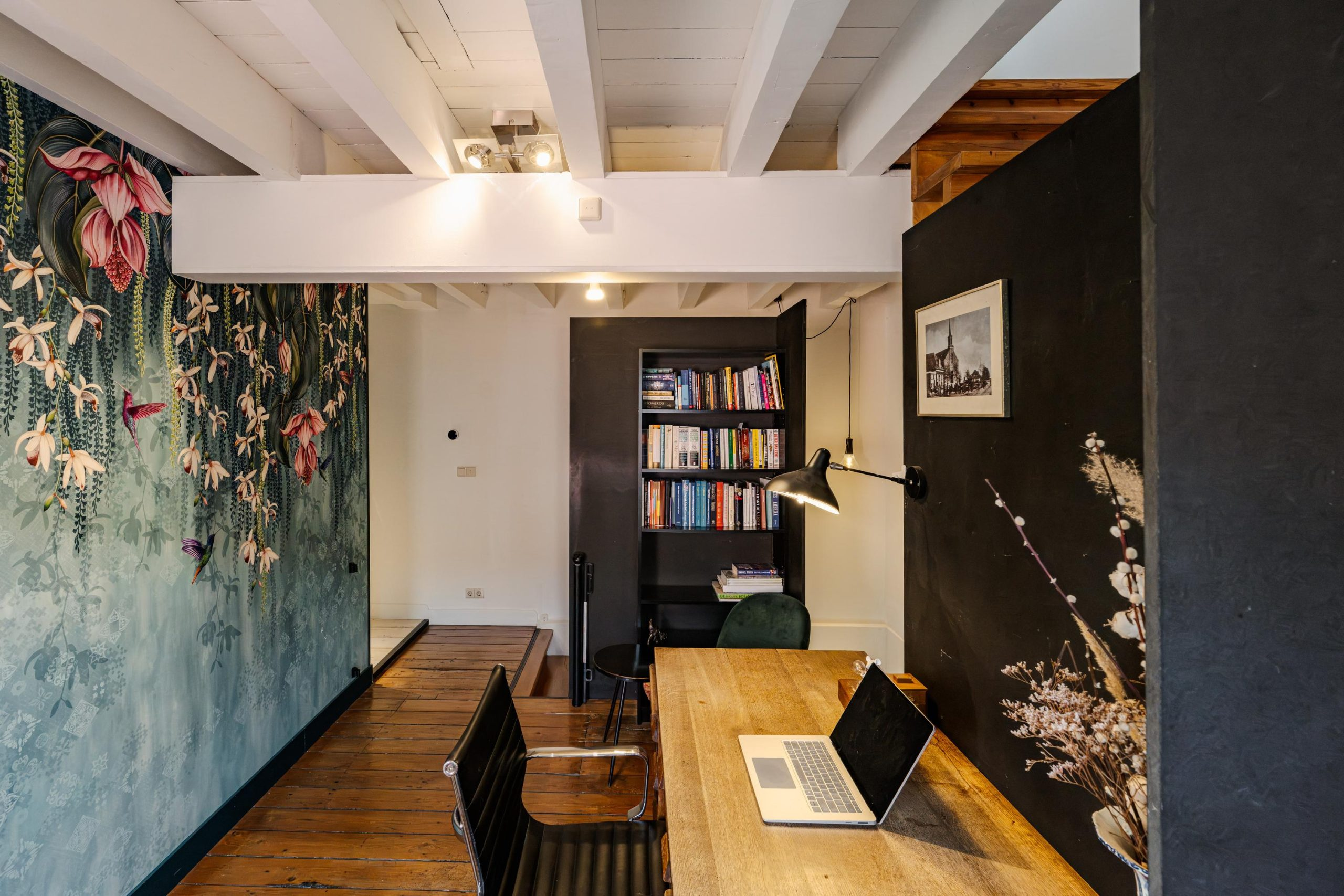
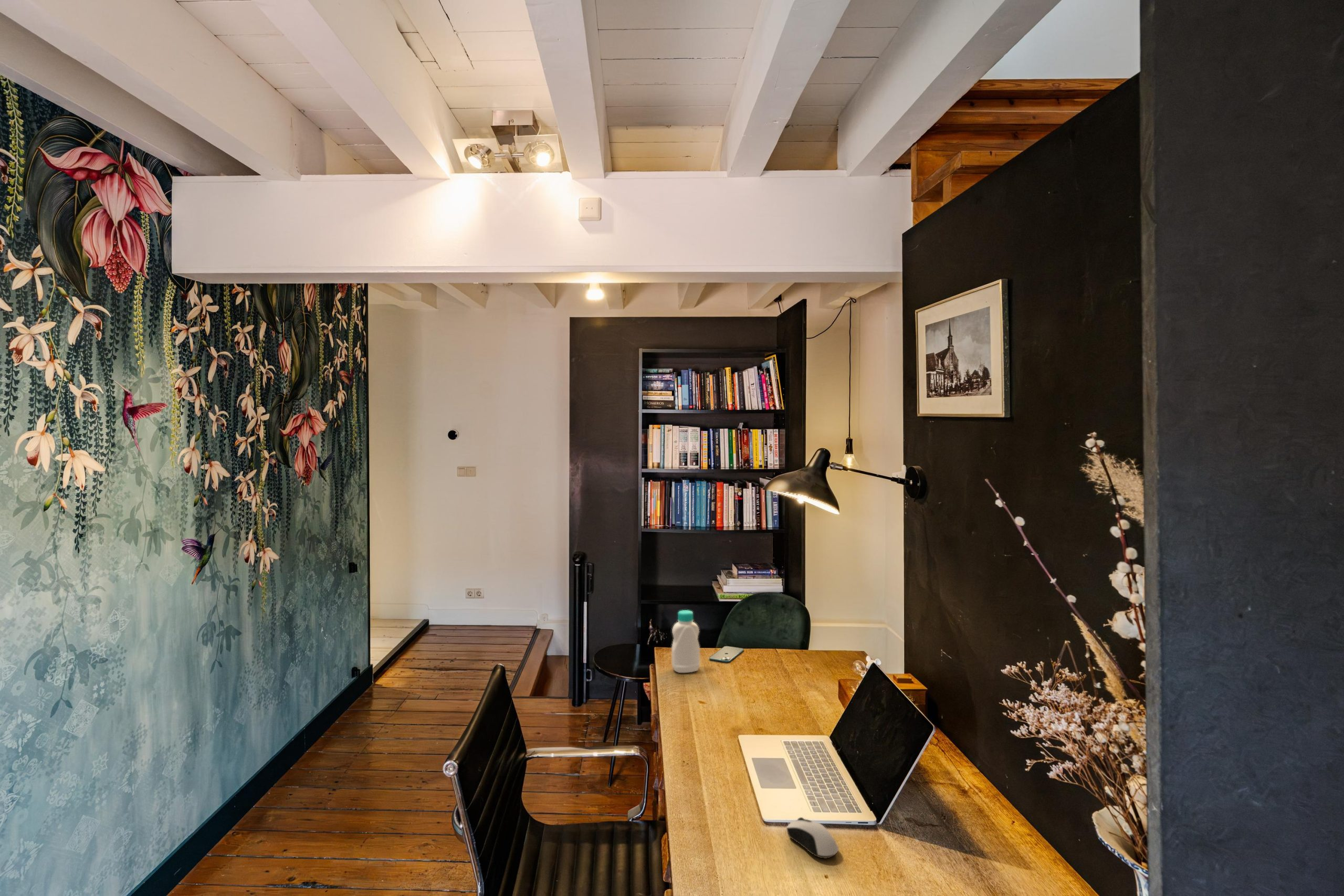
+ bottle (686, 640)
+ smartphone (727, 653)
+ computer mouse (813, 833)
